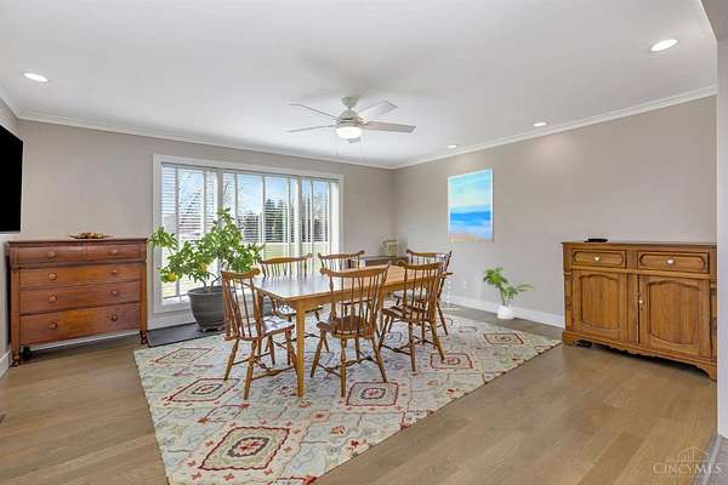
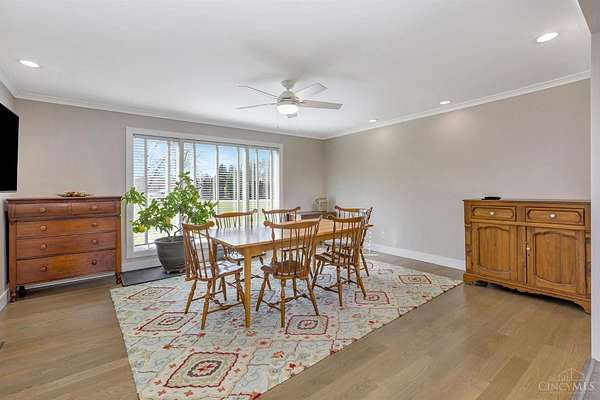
- house plant (502, 292)
- wall art (470, 207)
